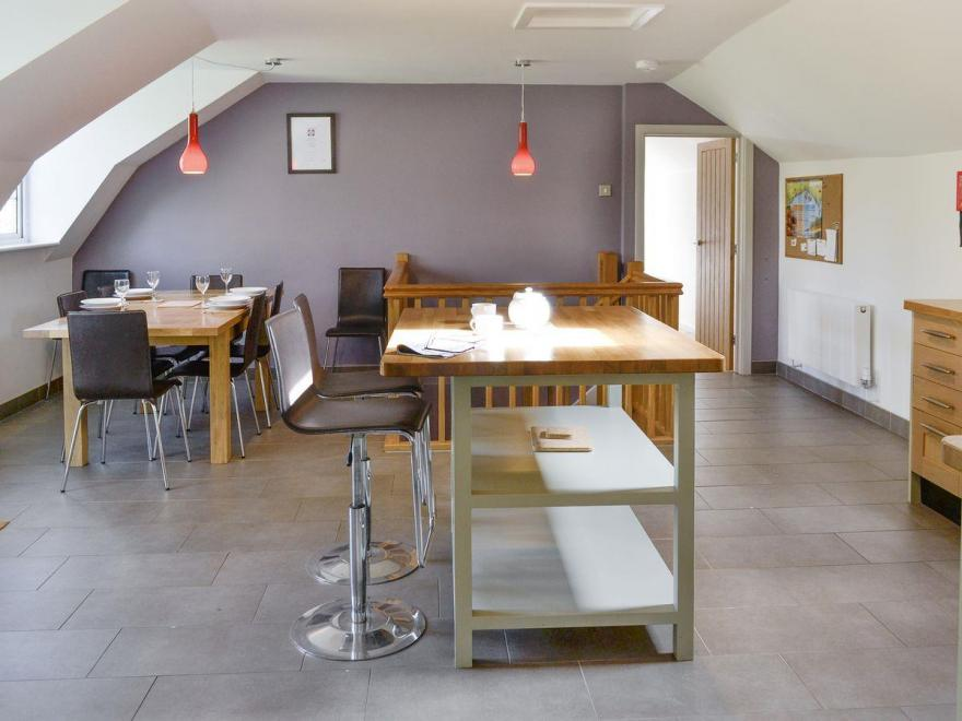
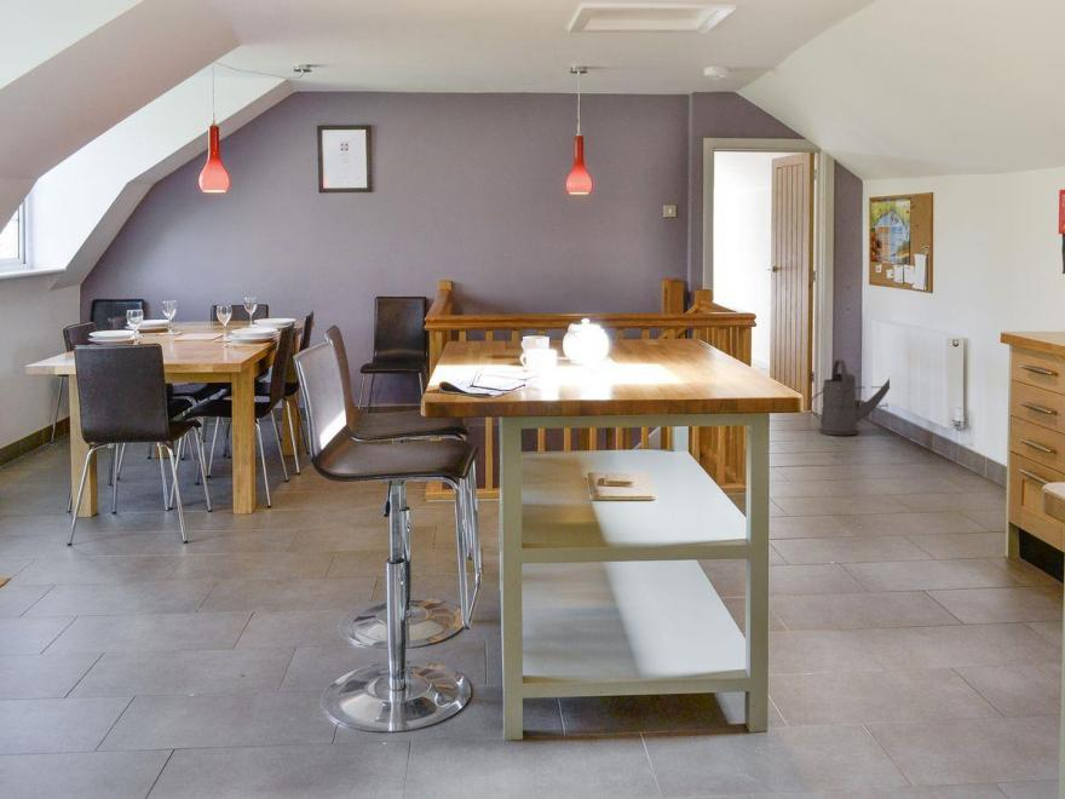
+ watering can (853, 396)
